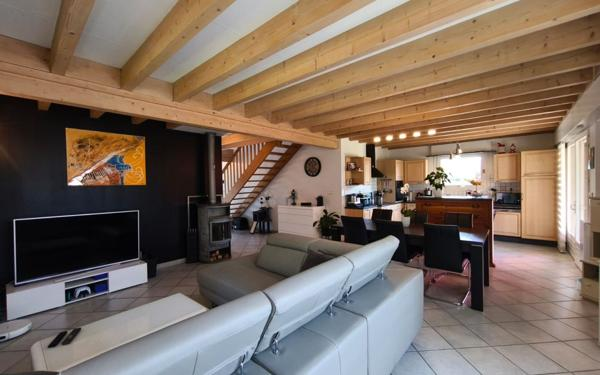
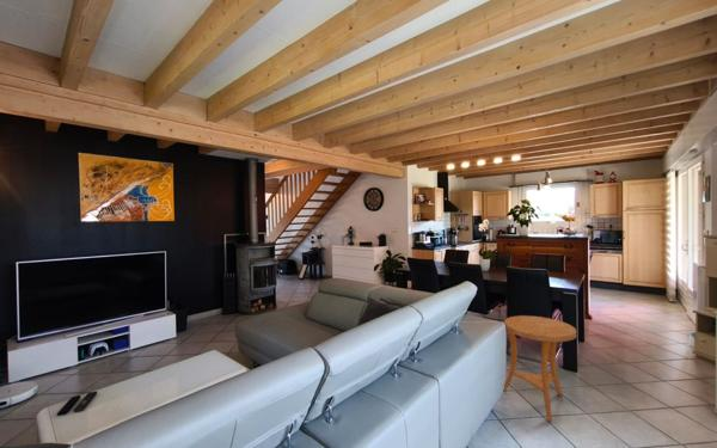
+ side table (541, 362)
